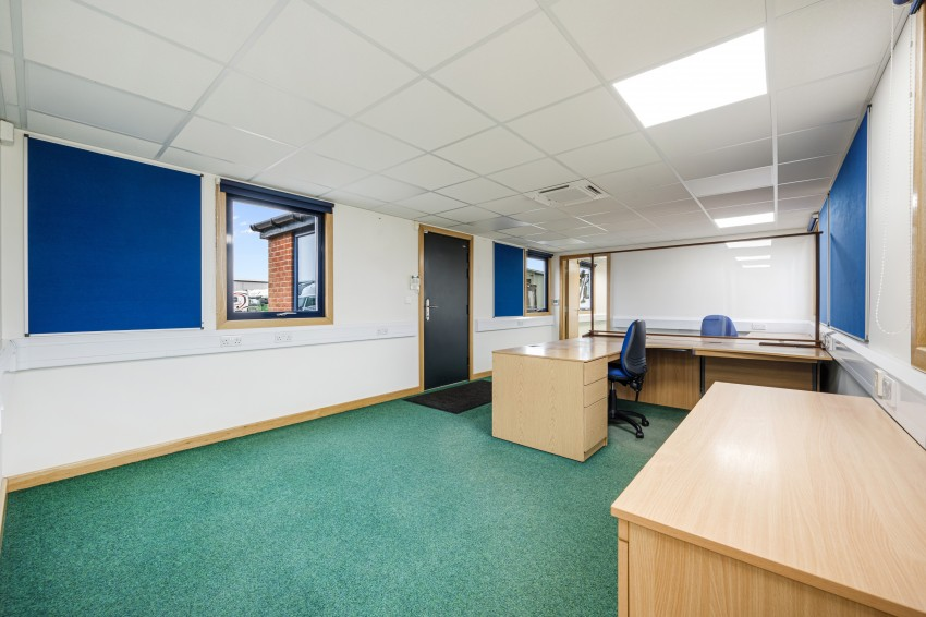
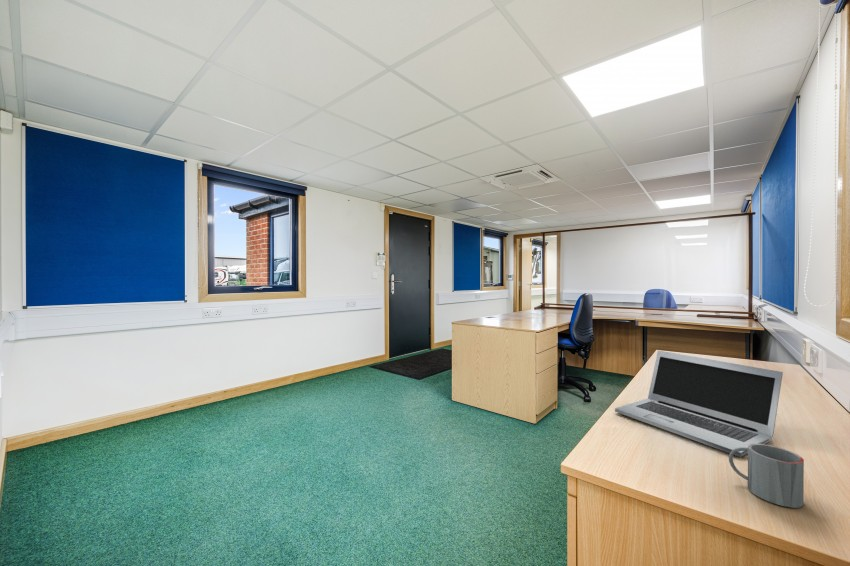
+ mug (763, 470)
+ laptop (691, 393)
